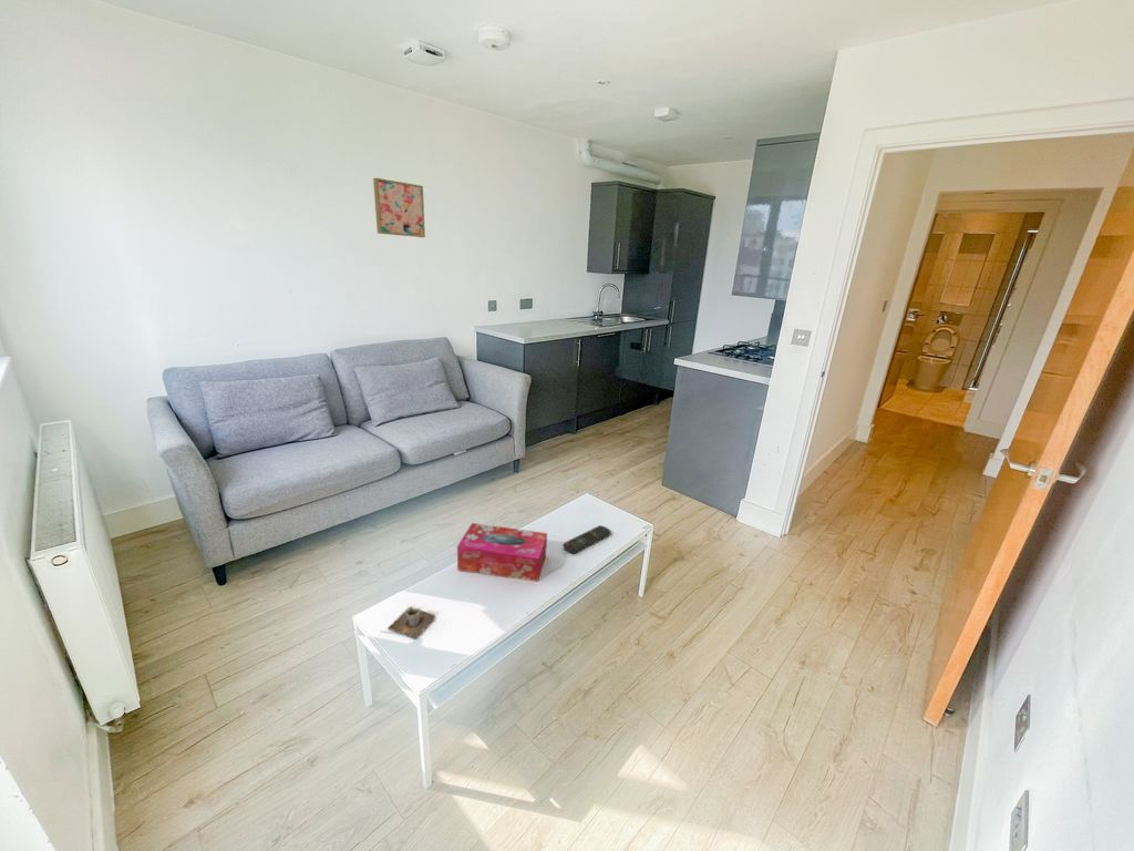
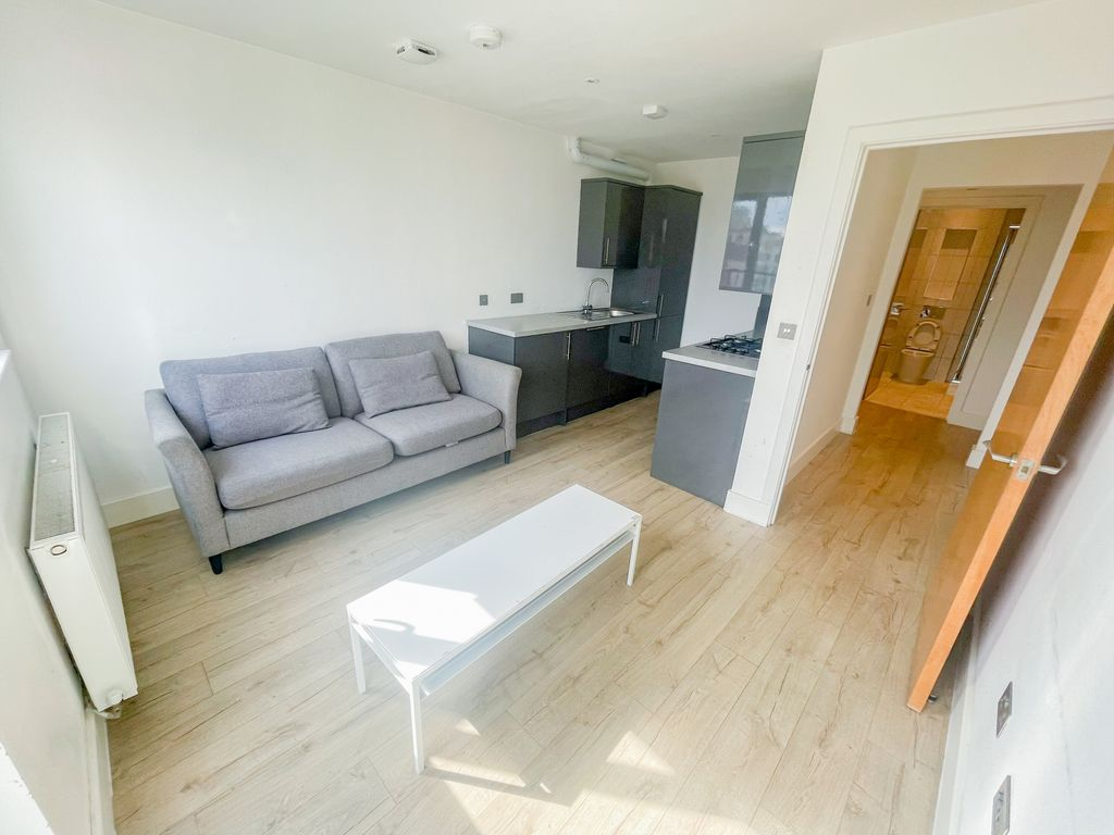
- cup (412, 616)
- wall art (400, 208)
- remote control (587, 539)
- tissue box (503, 551)
